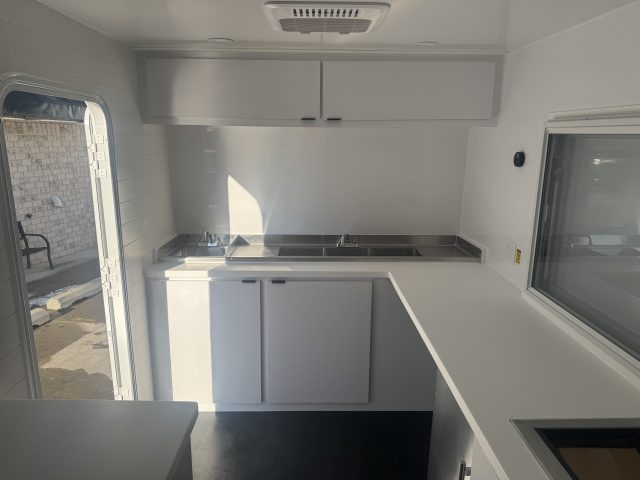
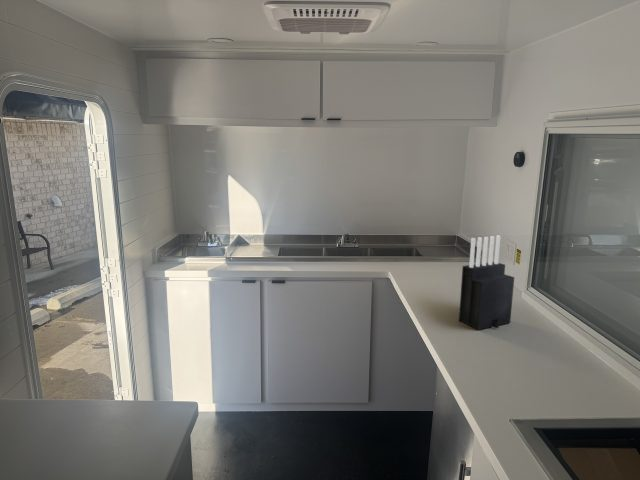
+ knife block (489, 281)
